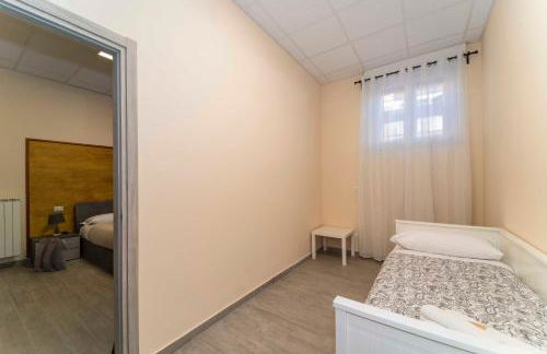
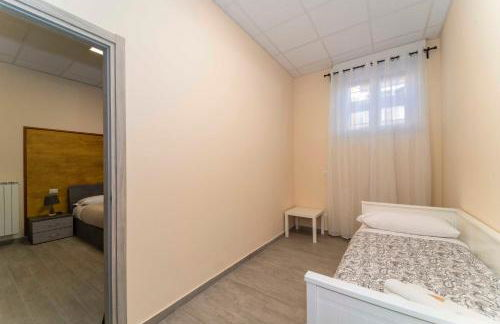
- backpack (51, 253)
